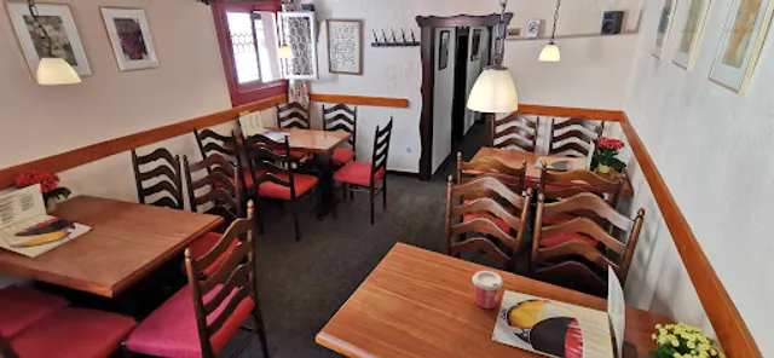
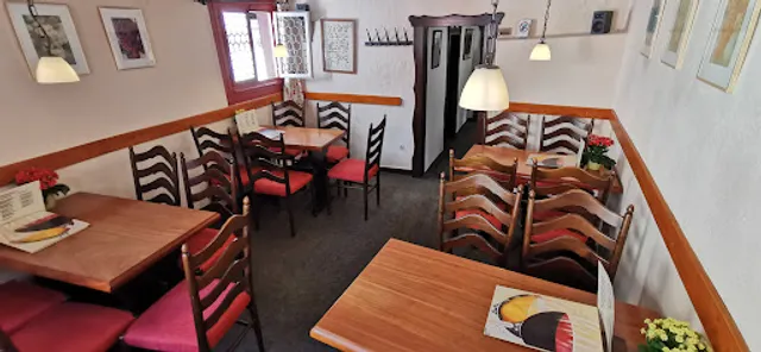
- cup (486, 289)
